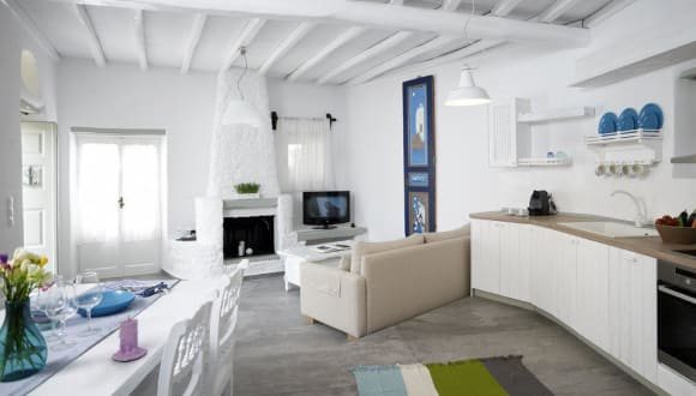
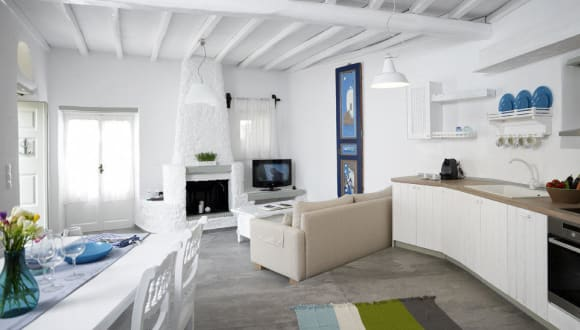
- candle (130, 334)
